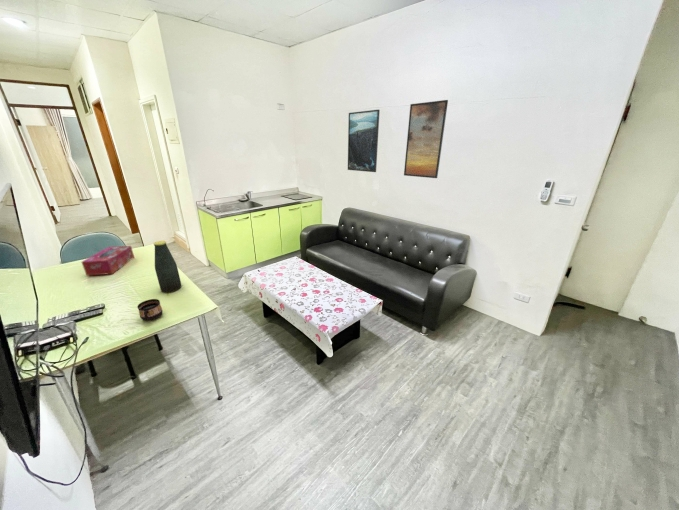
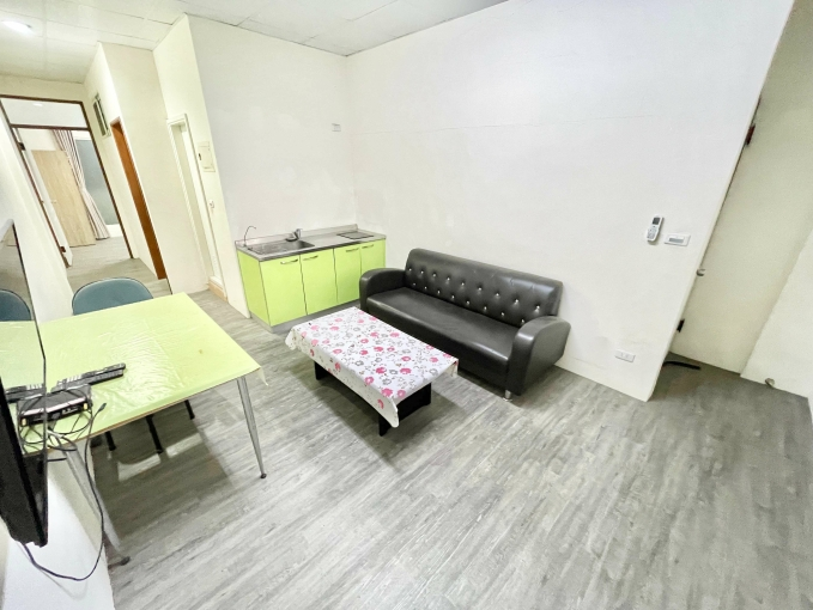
- tissue box (110, 259)
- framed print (362, 142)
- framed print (423, 141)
- cup (149, 310)
- bottle (165, 266)
